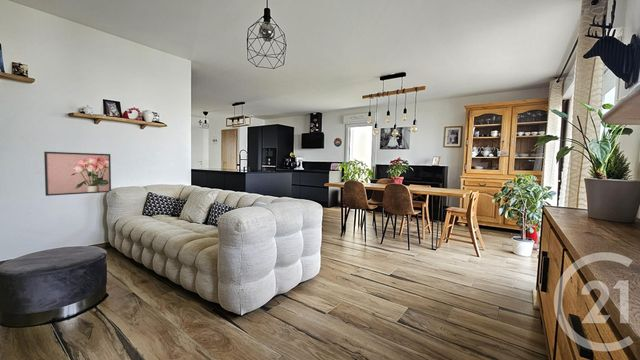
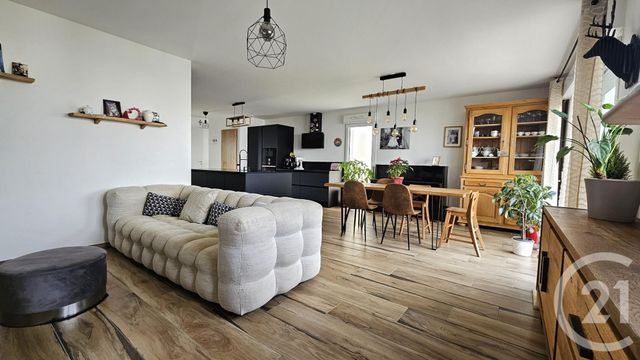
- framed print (80, 173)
